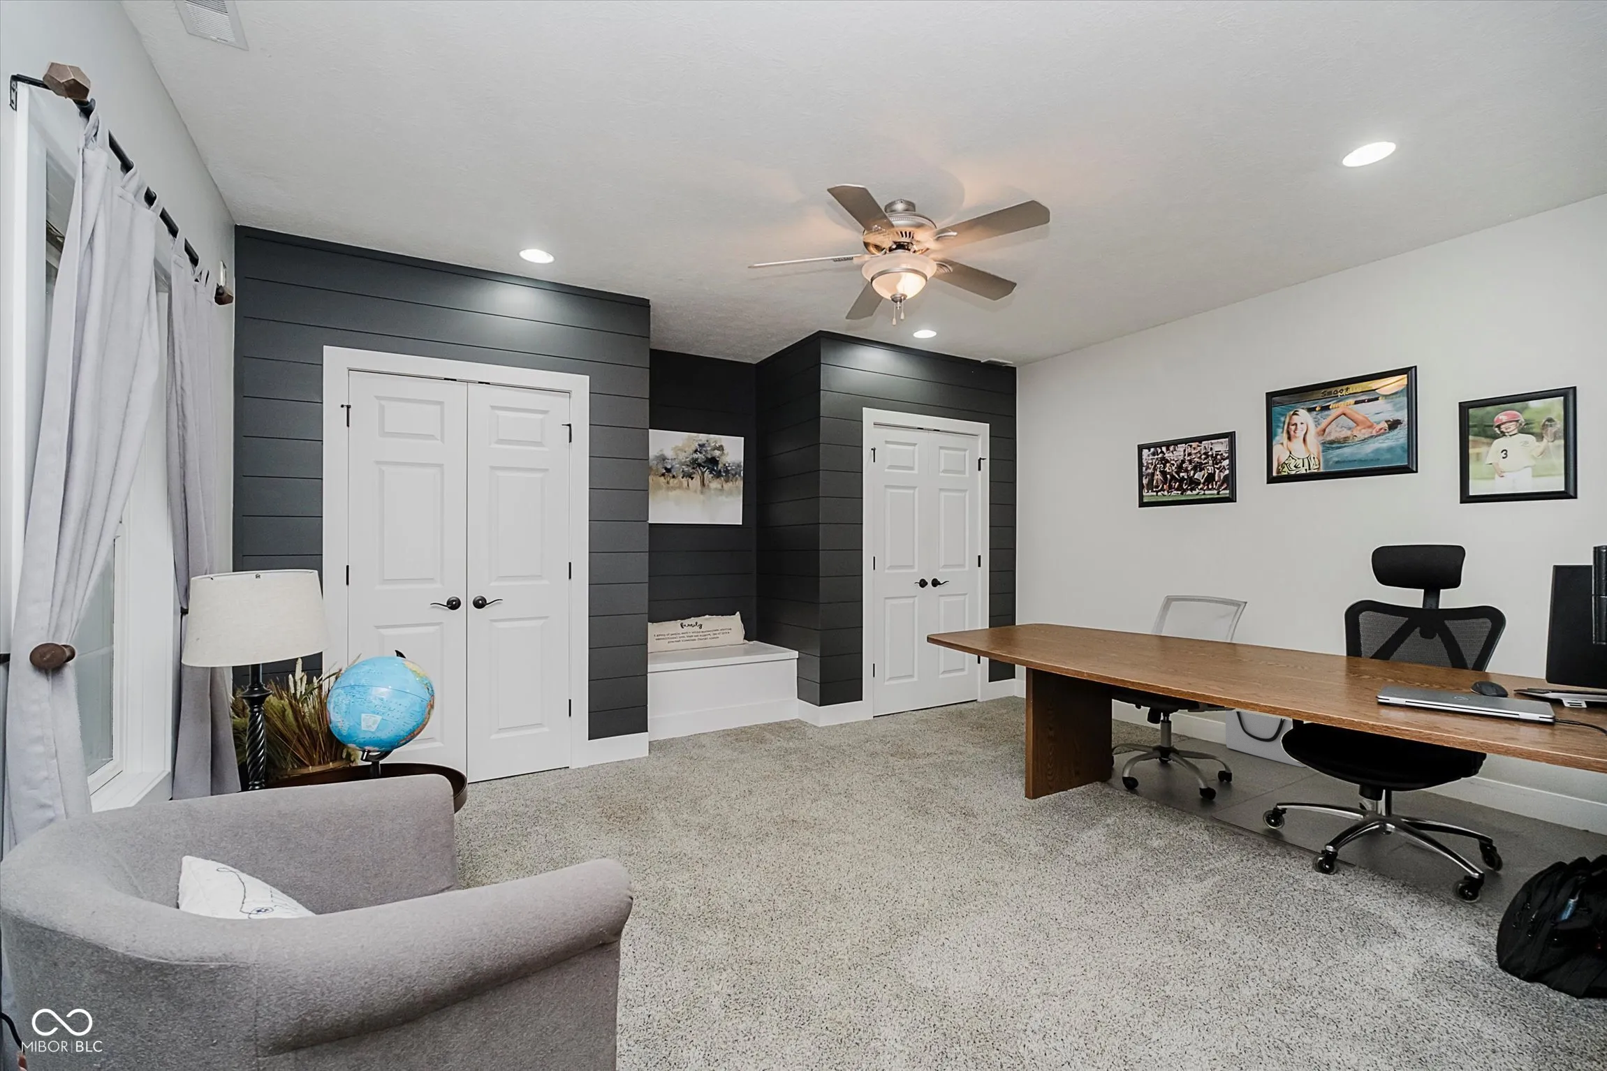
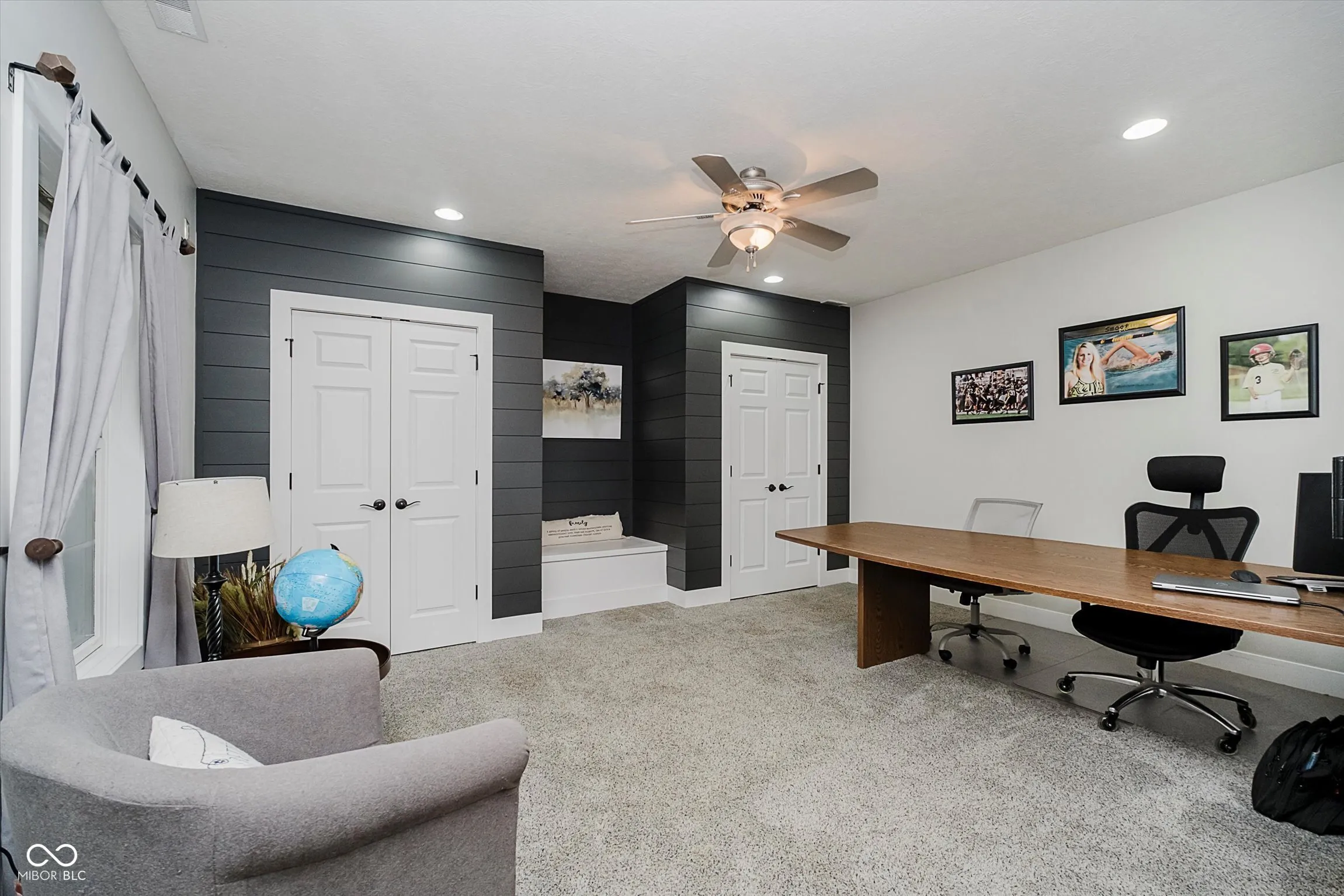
- storage bin (1269, 729)
